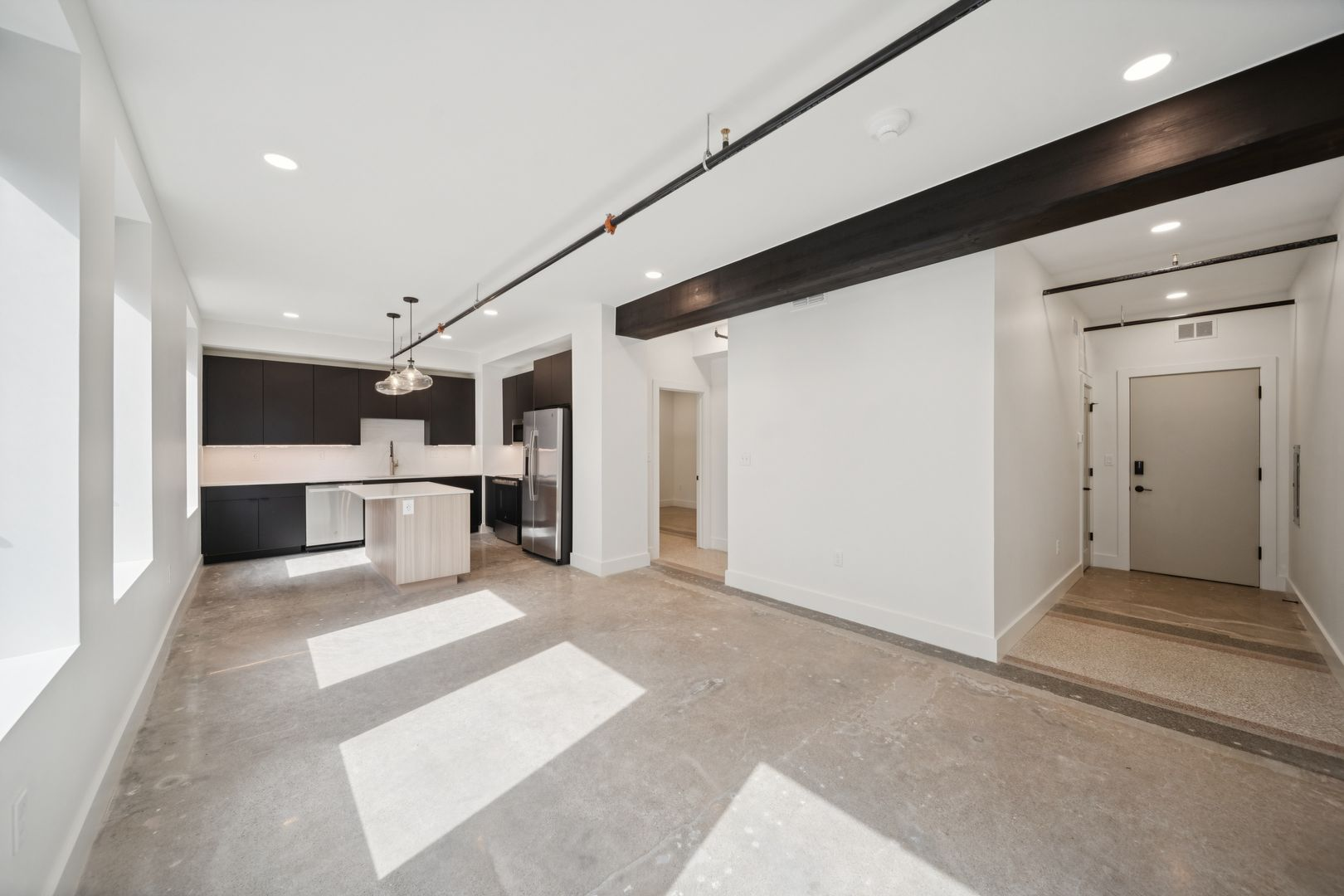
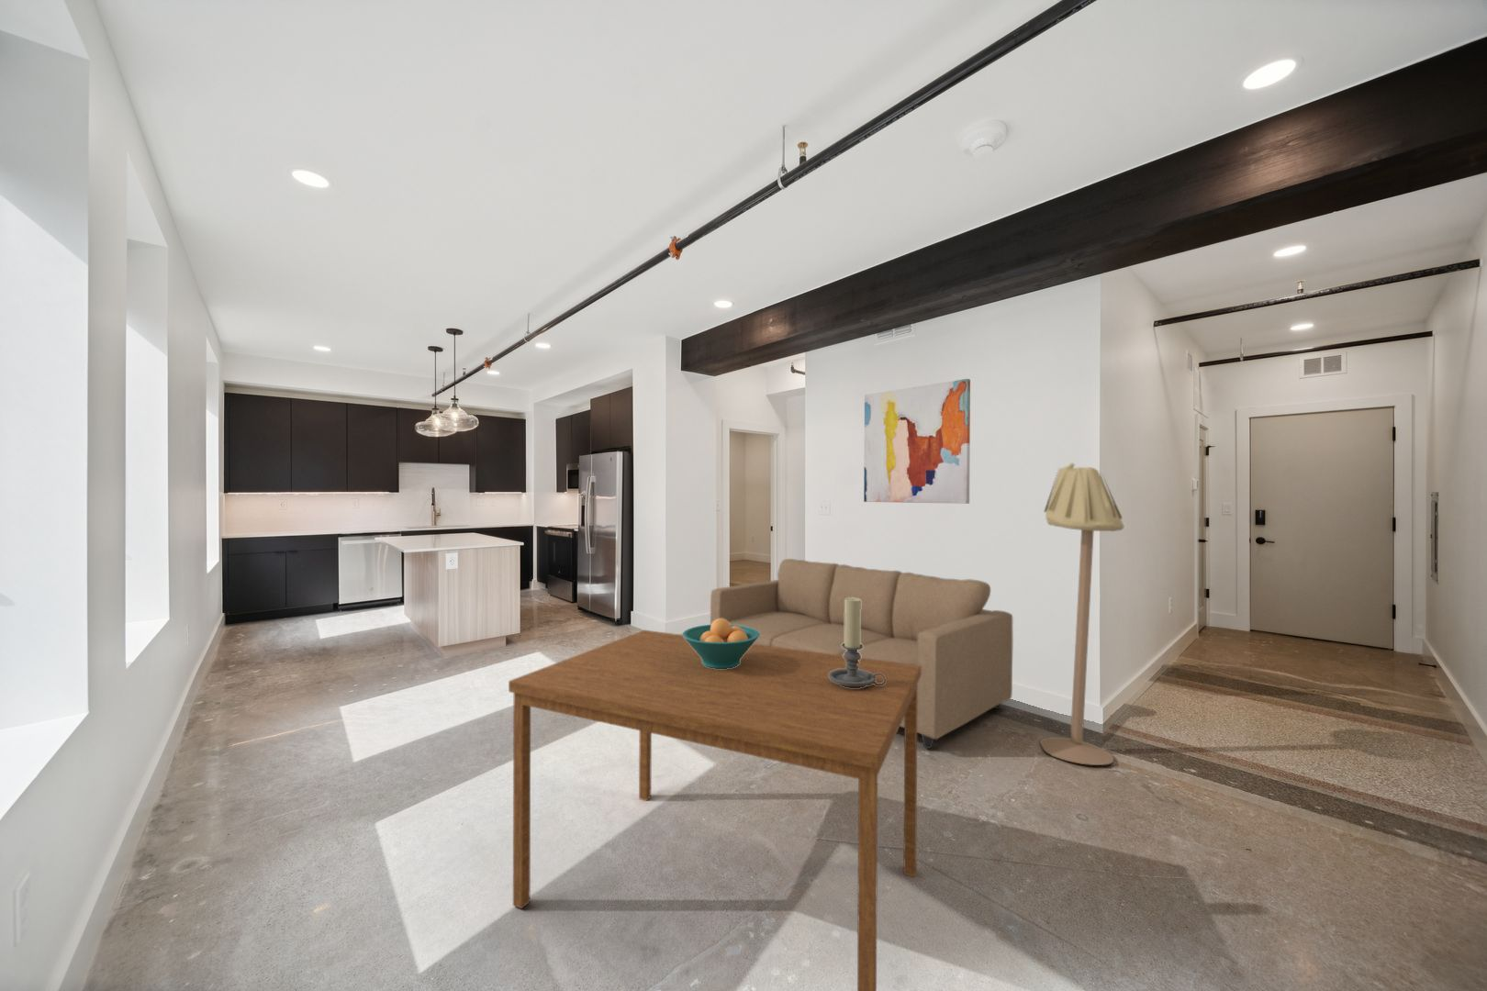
+ sofa (843, 628)
+ dining table (728, 750)
+ fruit bowl (720, 640)
+ candle holder (856, 639)
+ floor lamp (1081, 605)
+ wall art (913, 445)
